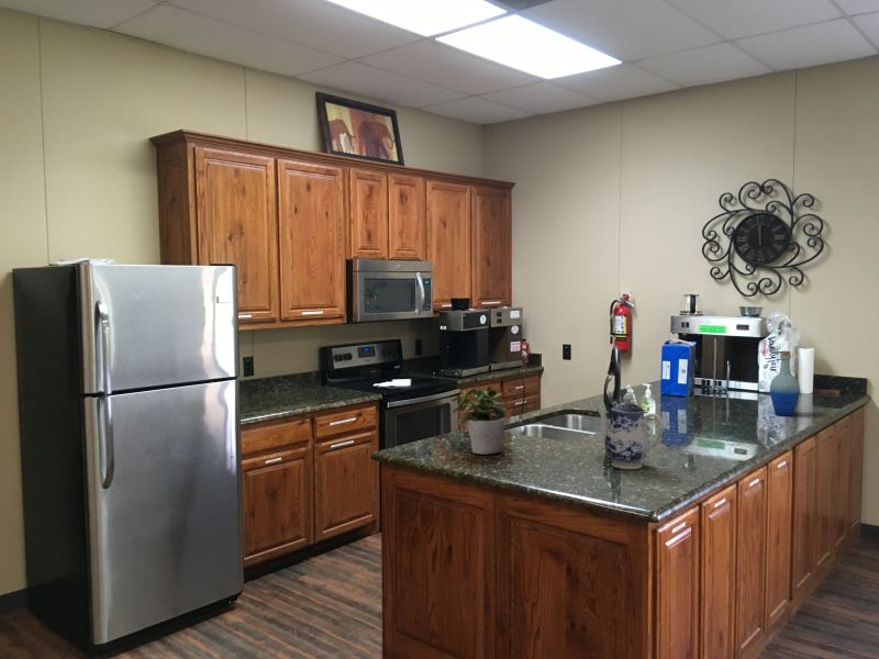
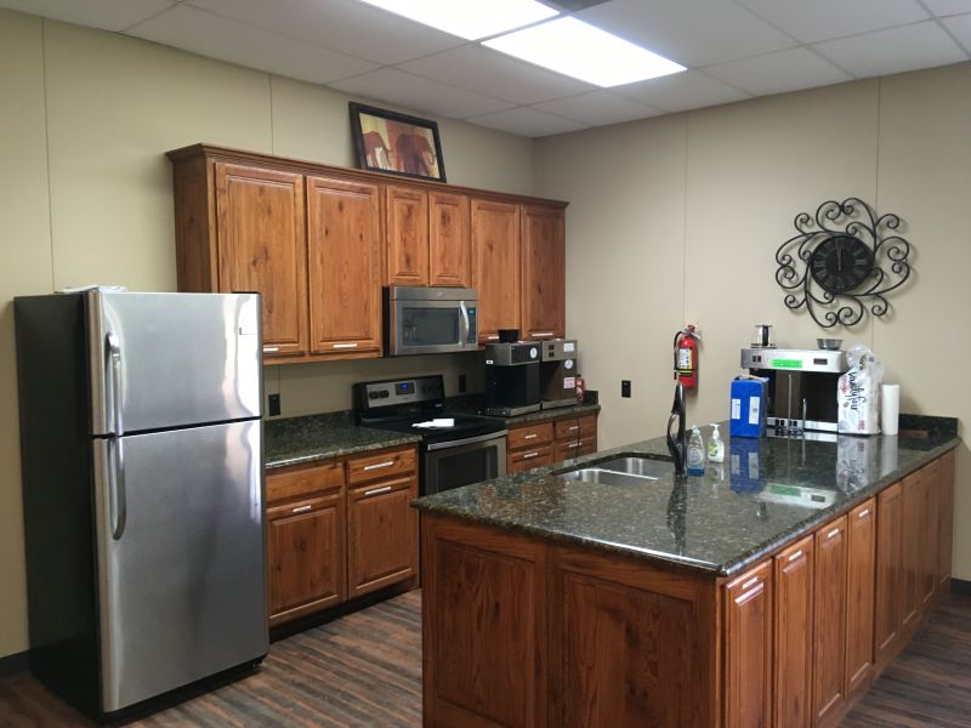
- potted plant (478, 417)
- bottle (785, 382)
- teapot (626, 429)
